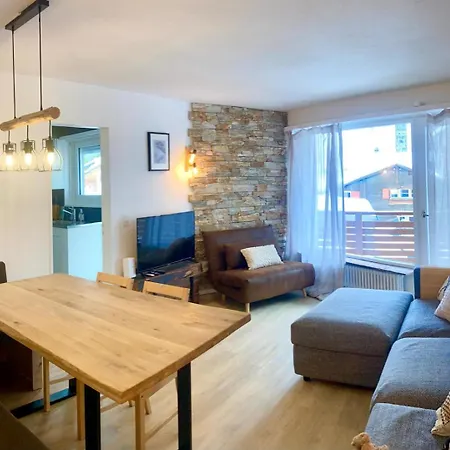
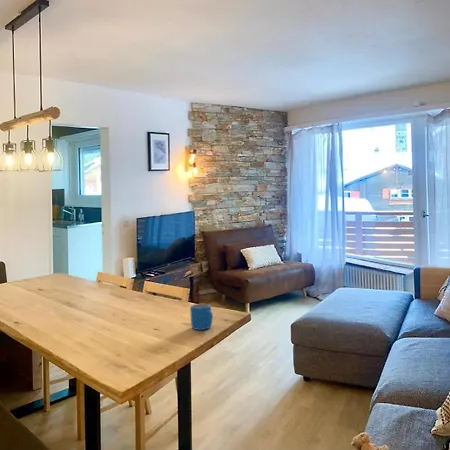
+ mug (203, 317)
